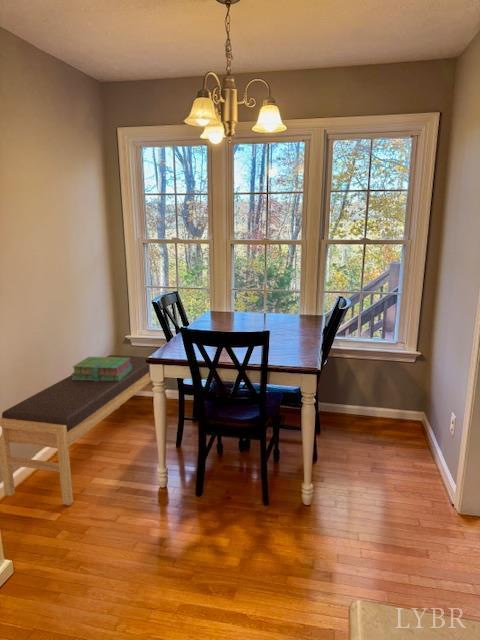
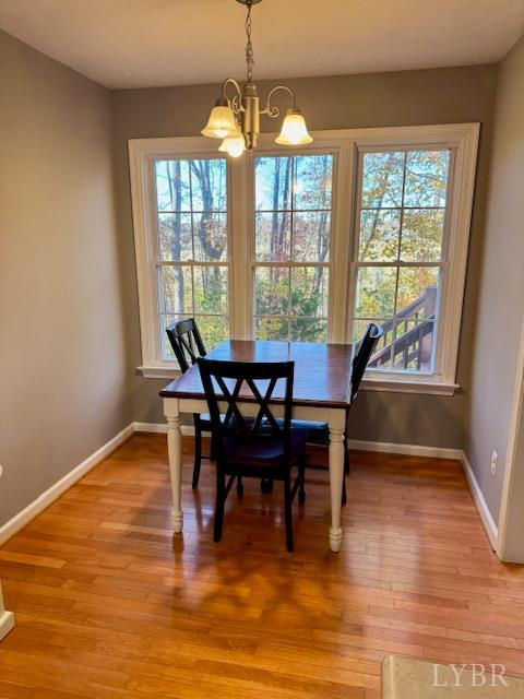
- stack of books (102, 367)
- bench (94, 413)
